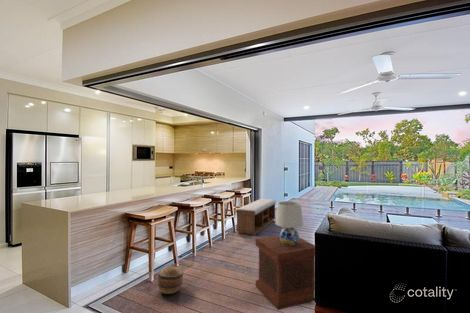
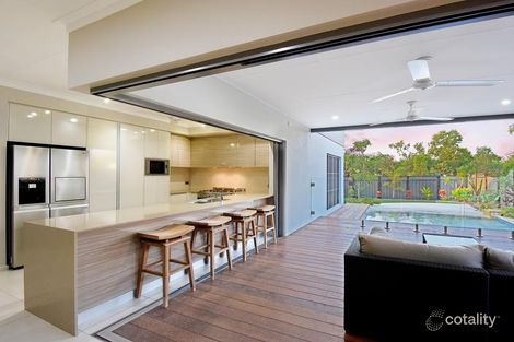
- bench (258, 214)
- basket (170, 278)
- table lamp (289, 223)
- side table (285, 267)
